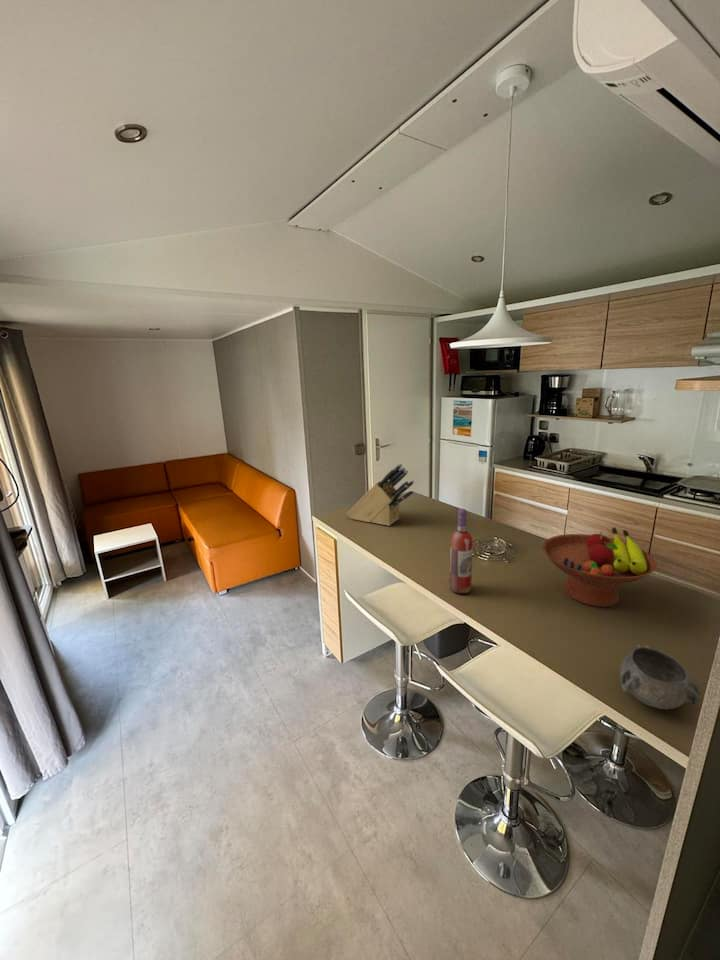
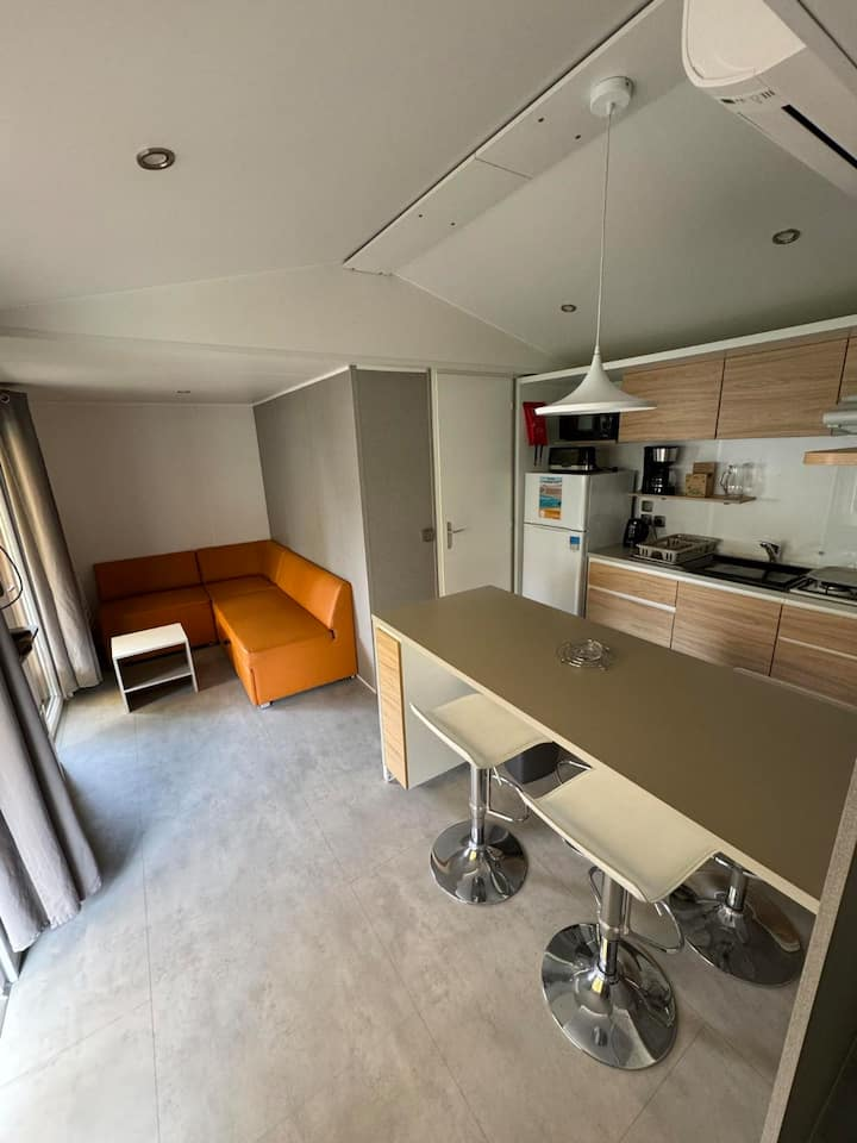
- fruit bowl (594, 566)
- decorative bowl (648, 676)
- knife block (379, 492)
- wine bottle (461, 550)
